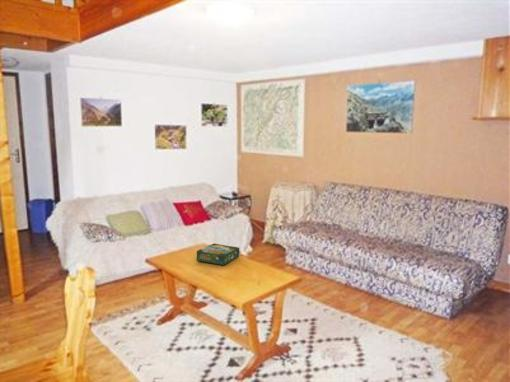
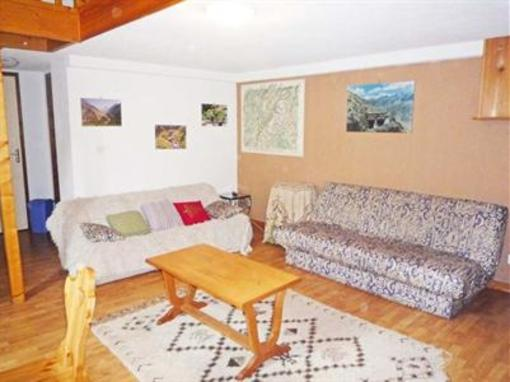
- board game (218, 253)
